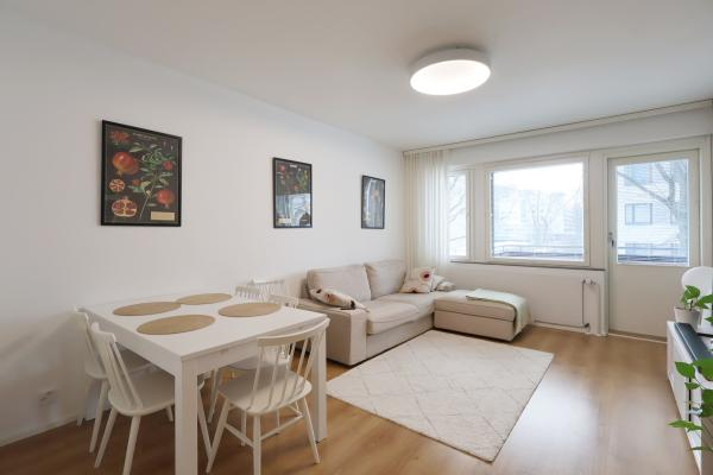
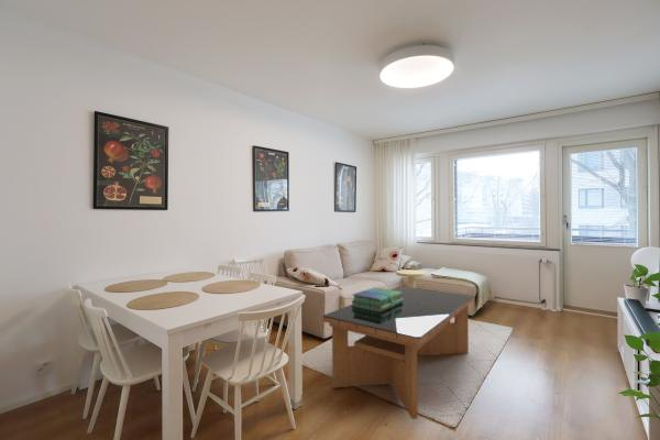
+ coffee table (407, 336)
+ side table (411, 287)
+ stack of books (377, 298)
